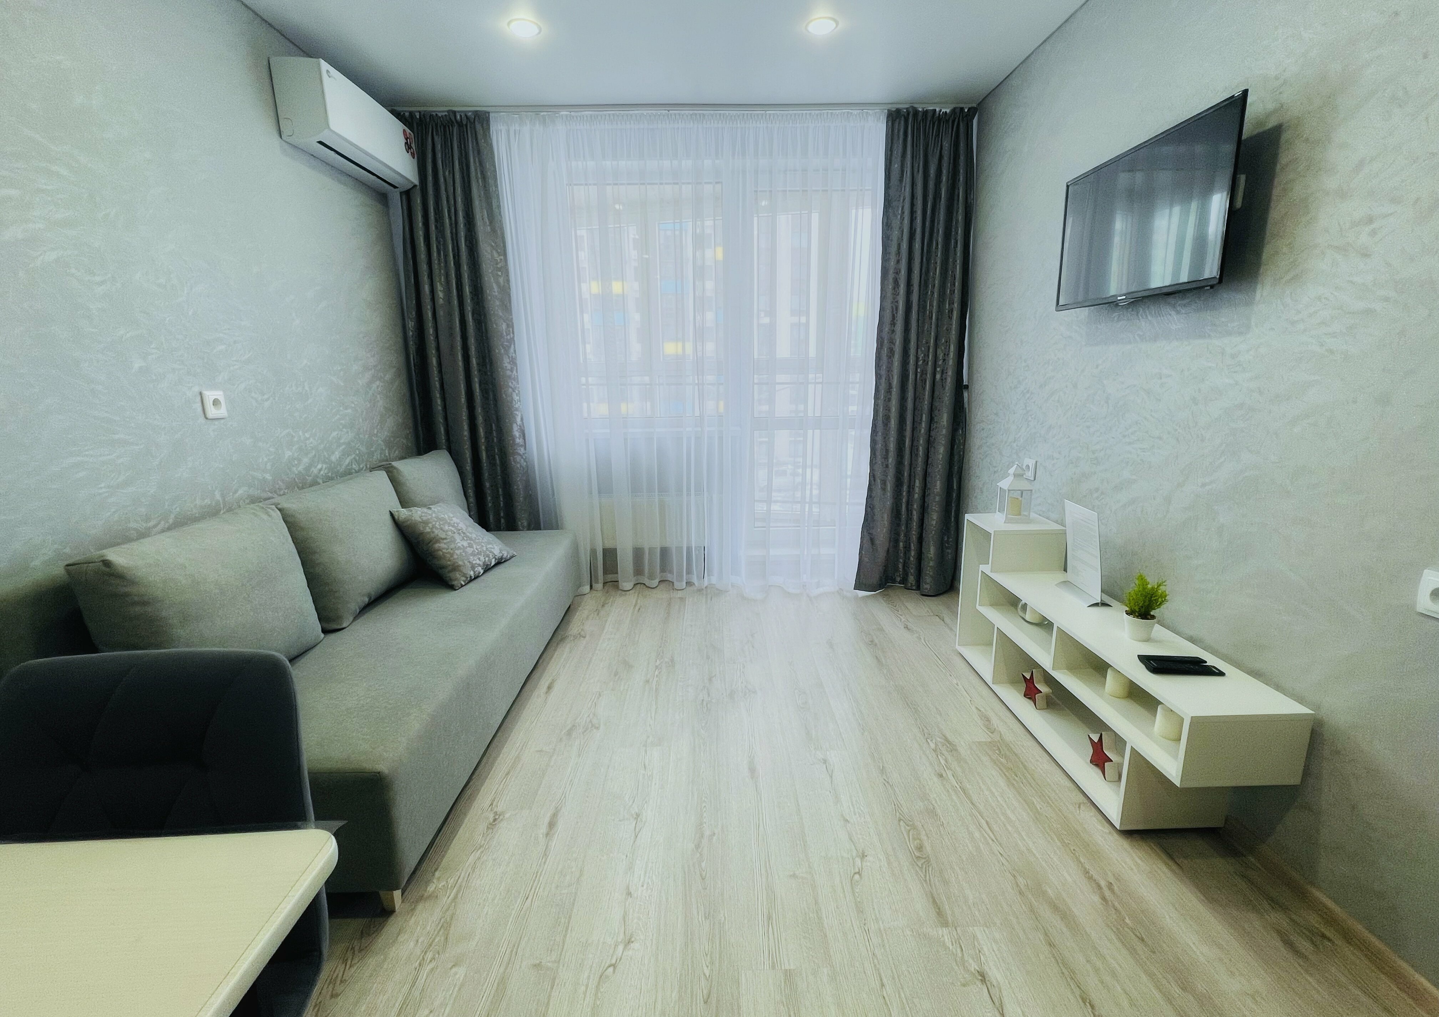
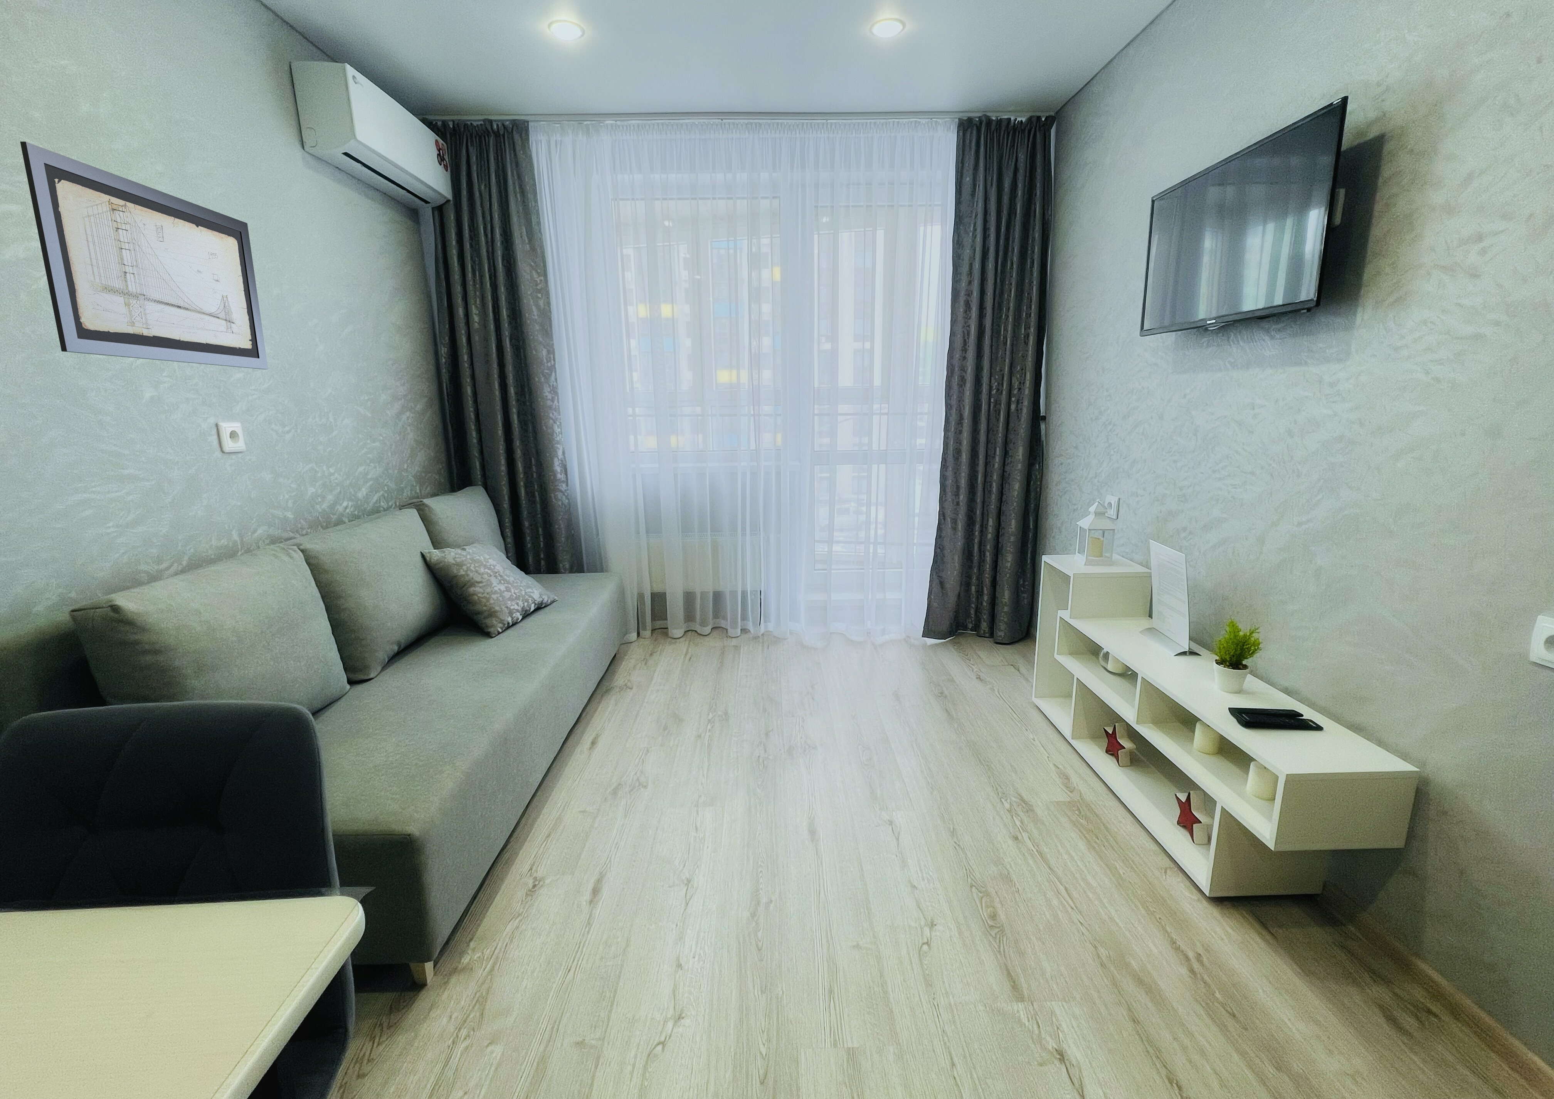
+ wall art (168, 277)
